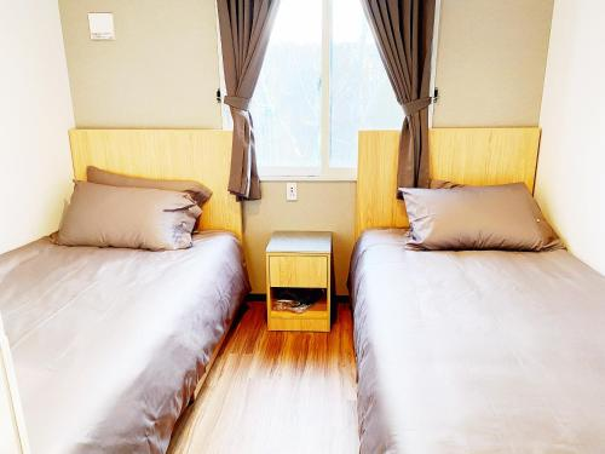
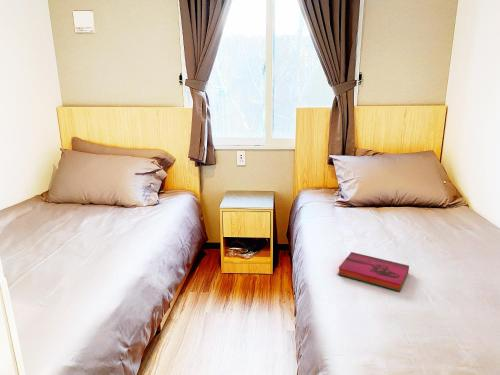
+ hardback book (373, 269)
